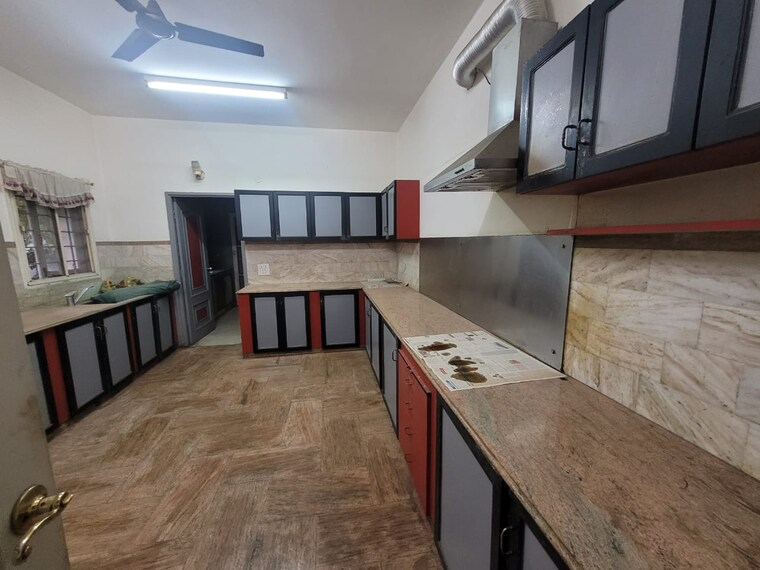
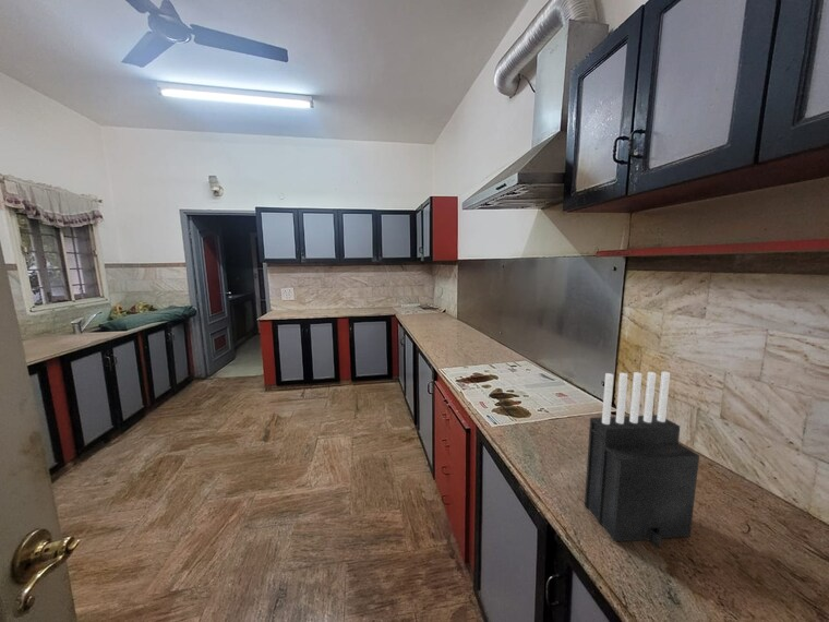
+ knife block (644, 453)
